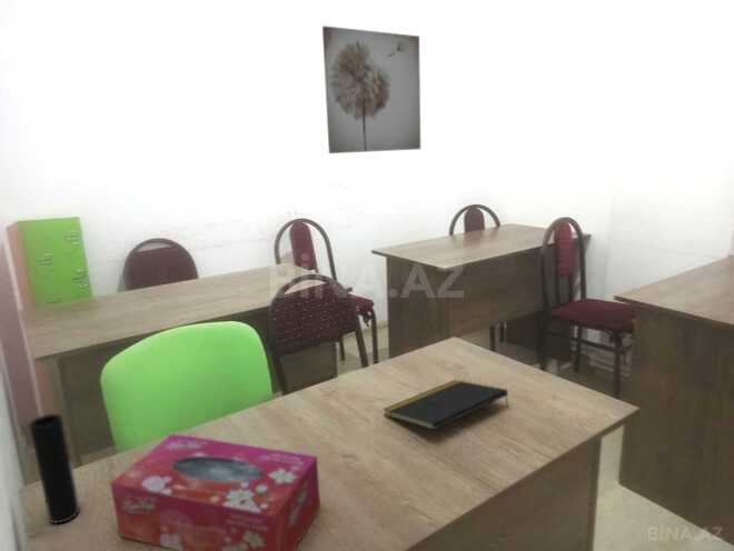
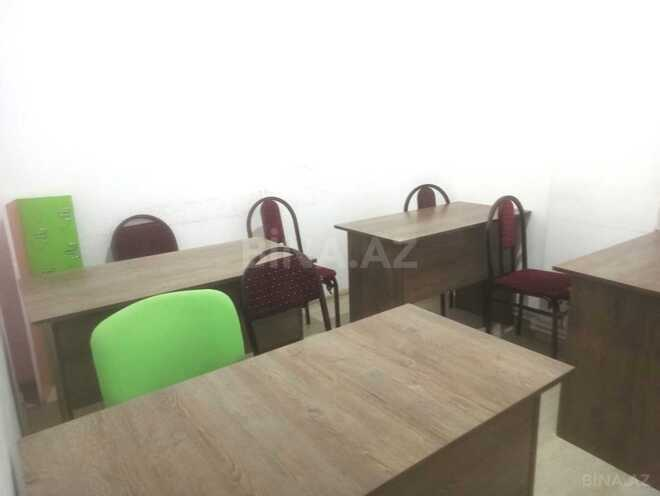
- wall art (375, 92)
- cup (56, 468)
- notepad (445, 402)
- tissue box (219, 495)
